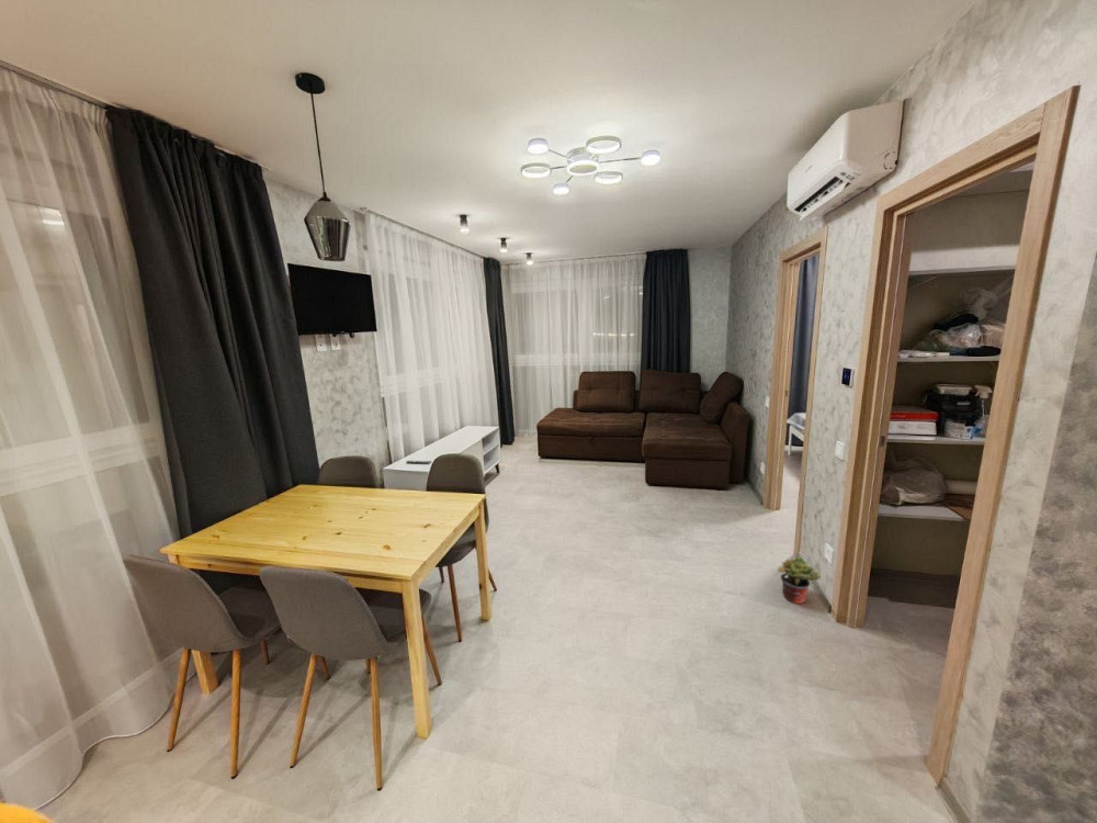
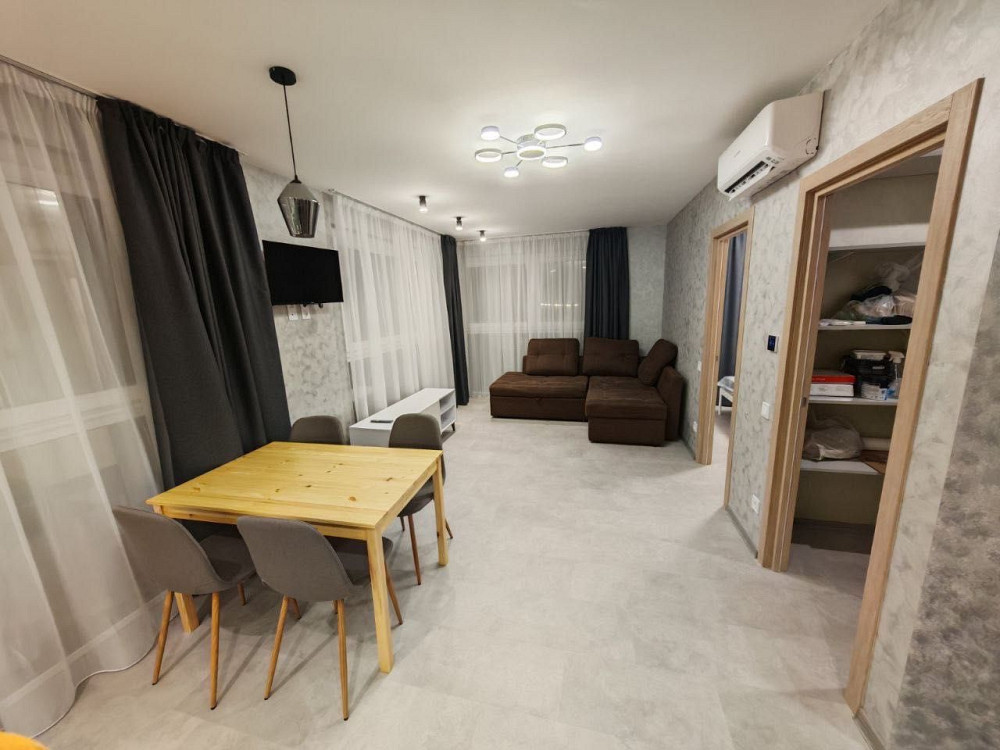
- potted plant (799, 577)
